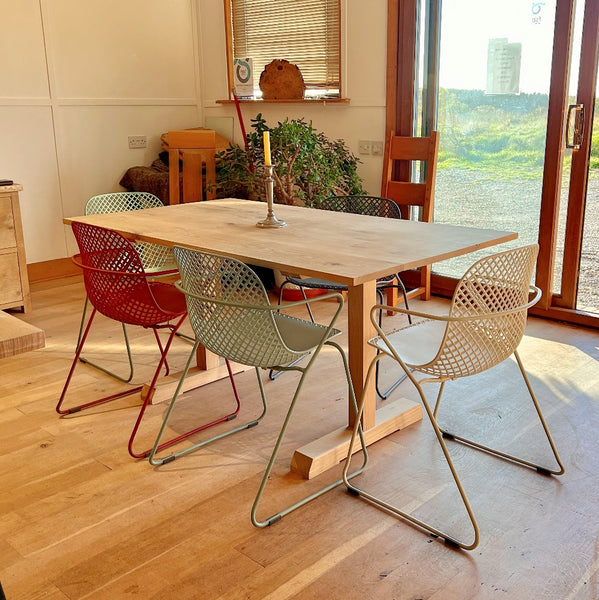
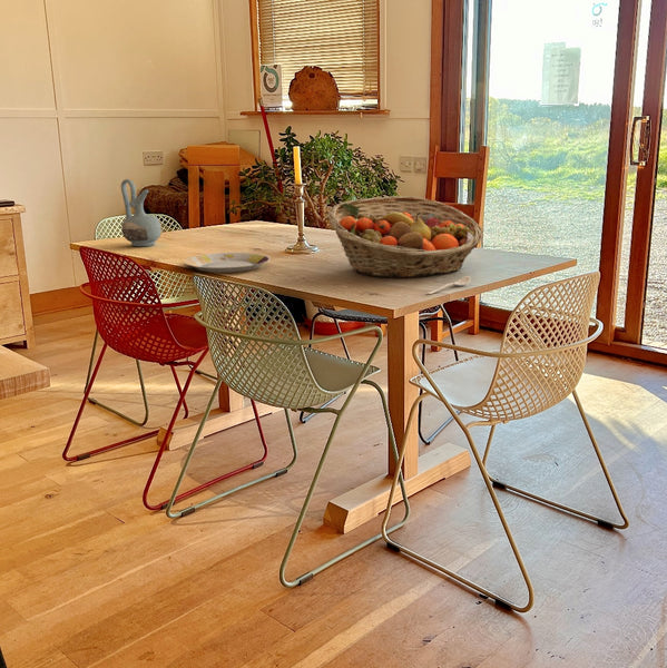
+ fruit basket (404, 235)
+ spoon (448, 284)
+ plate (227, 263)
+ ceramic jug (140, 212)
